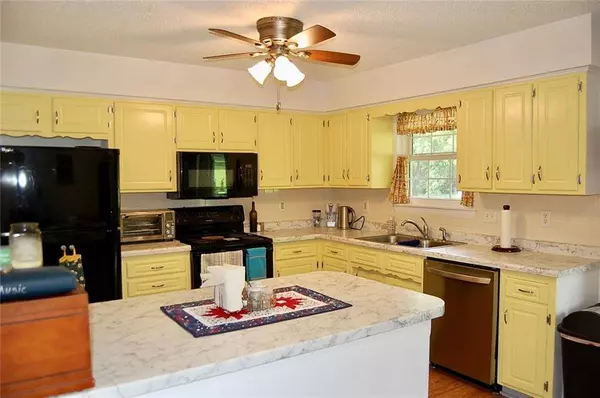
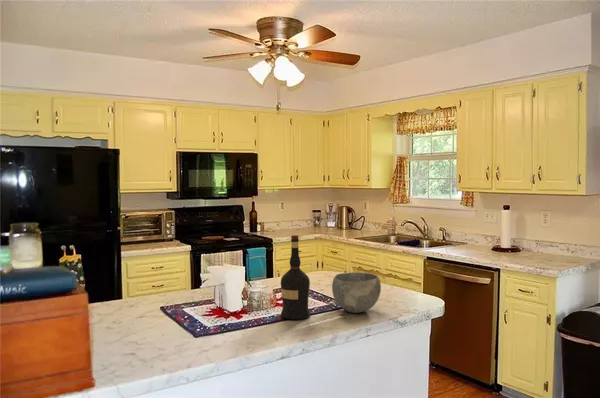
+ liquor (295, 275)
+ bowl (356, 293)
